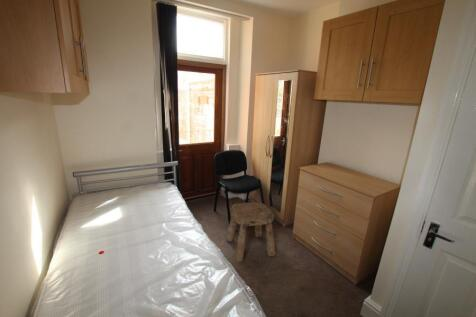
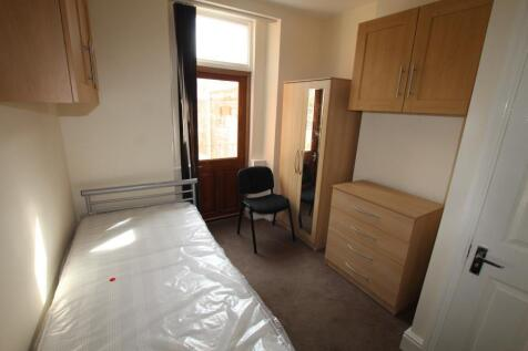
- stool (250, 225)
